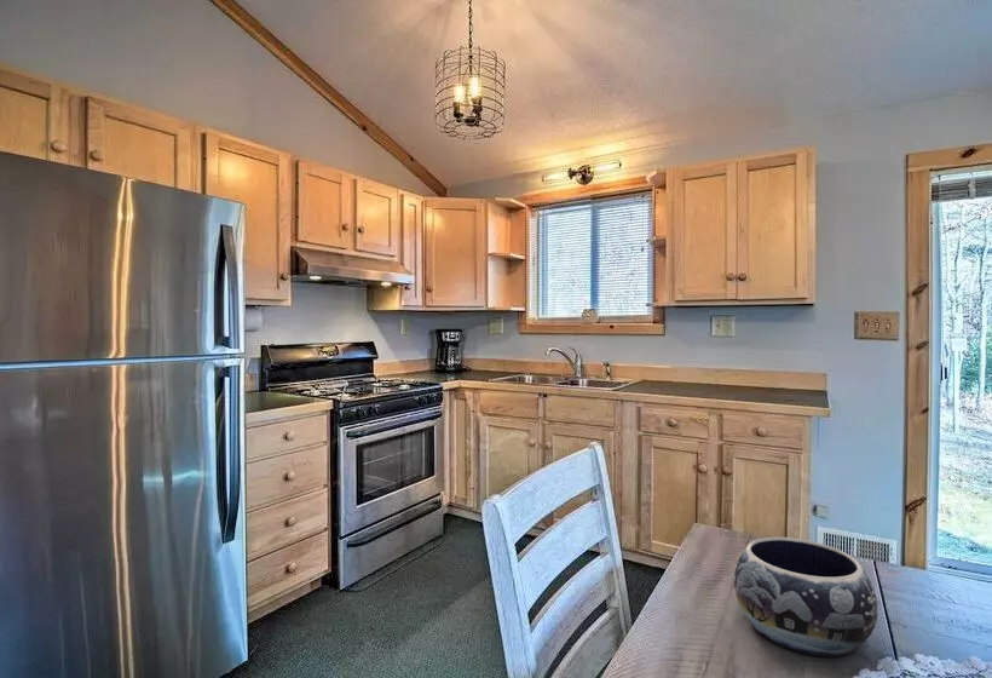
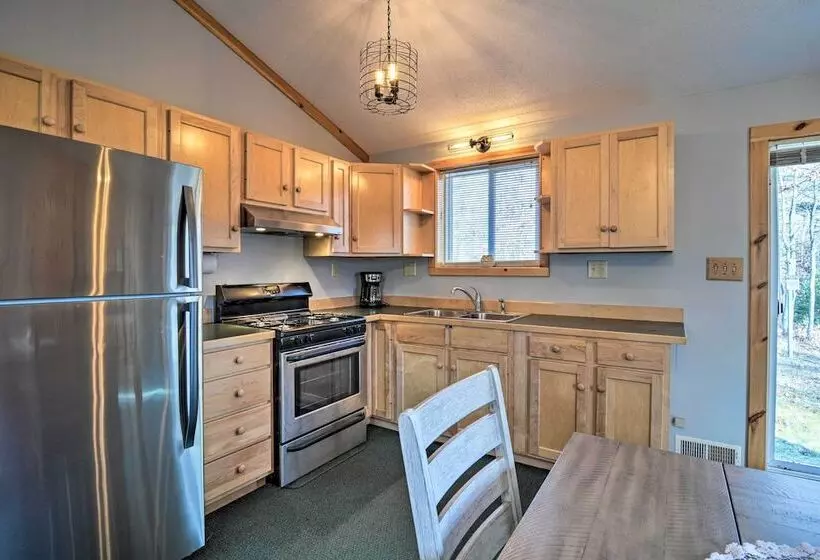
- decorative bowl (801, 592)
